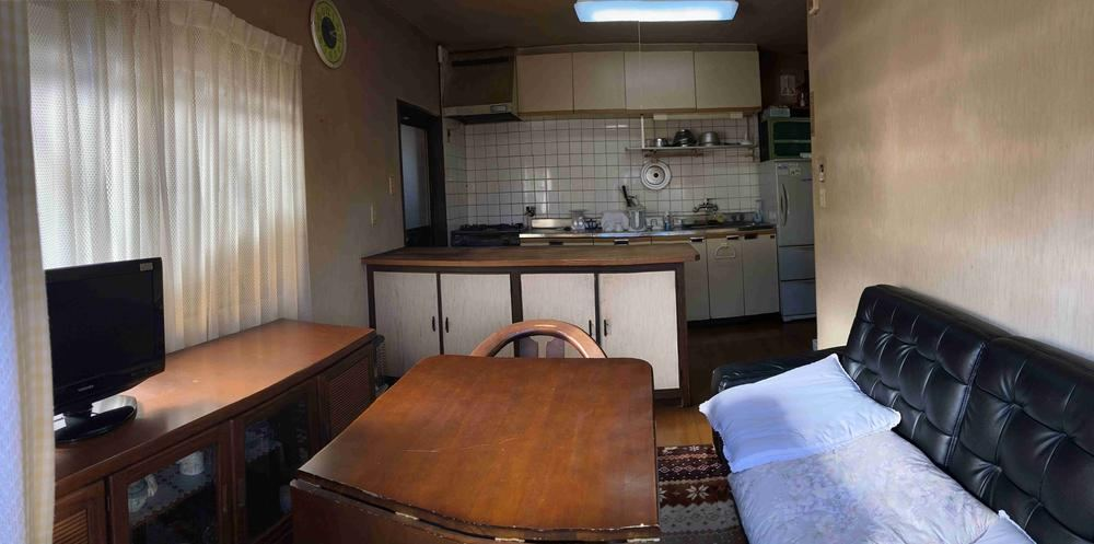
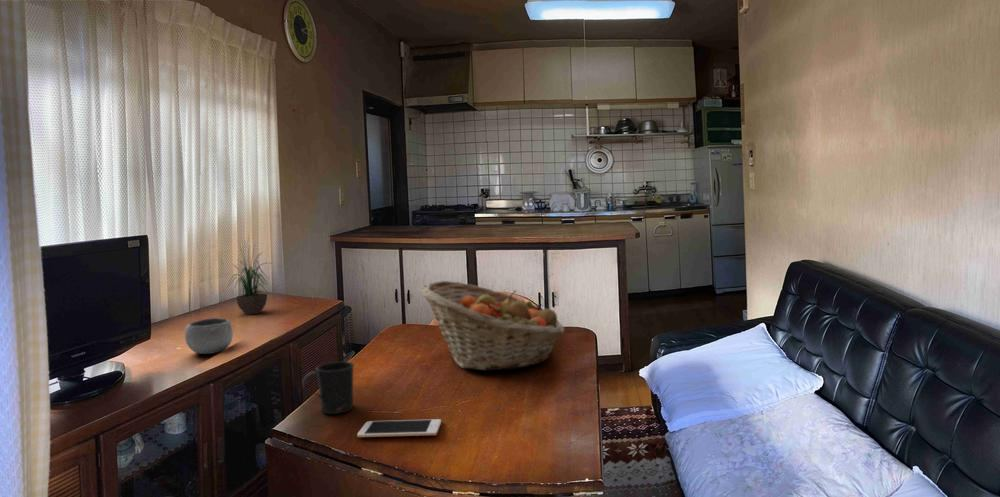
+ mug (329, 389)
+ potted plant (249, 270)
+ bowl (209, 336)
+ cell phone (400, 428)
+ fruit basket (492, 318)
